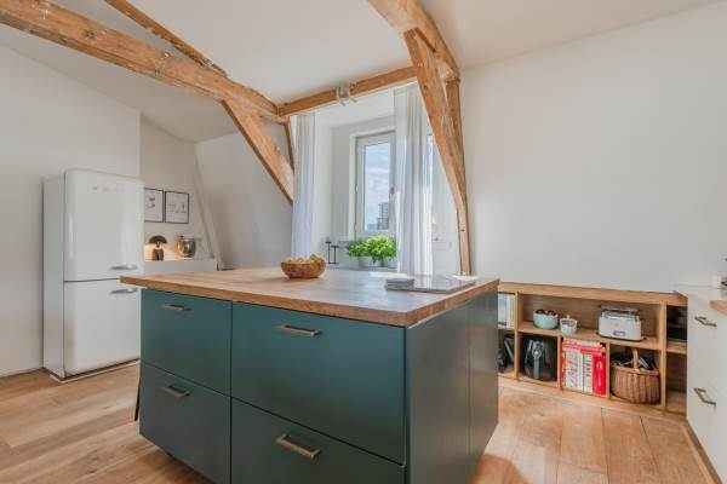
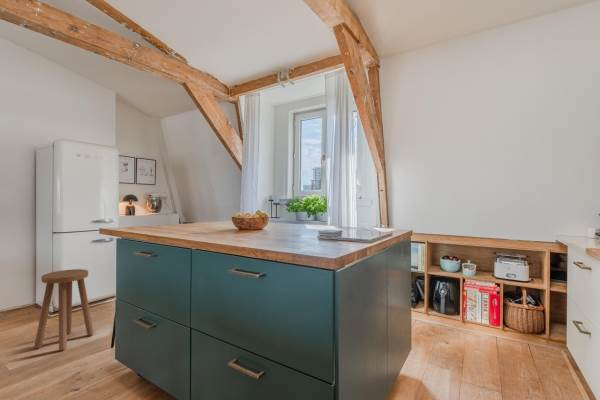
+ stool (65, 307)
